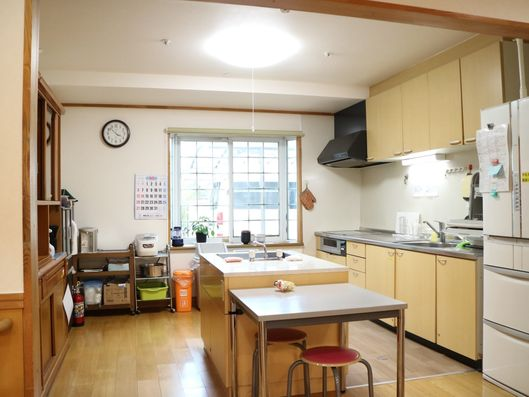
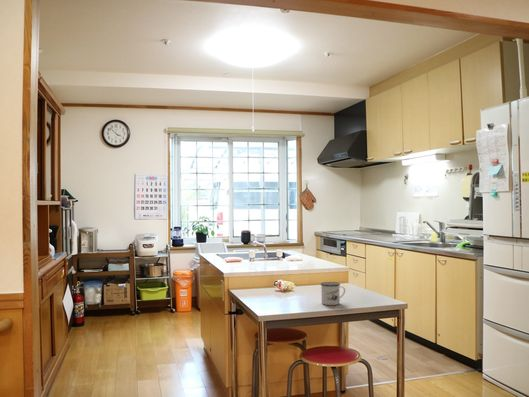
+ mug (333, 293)
